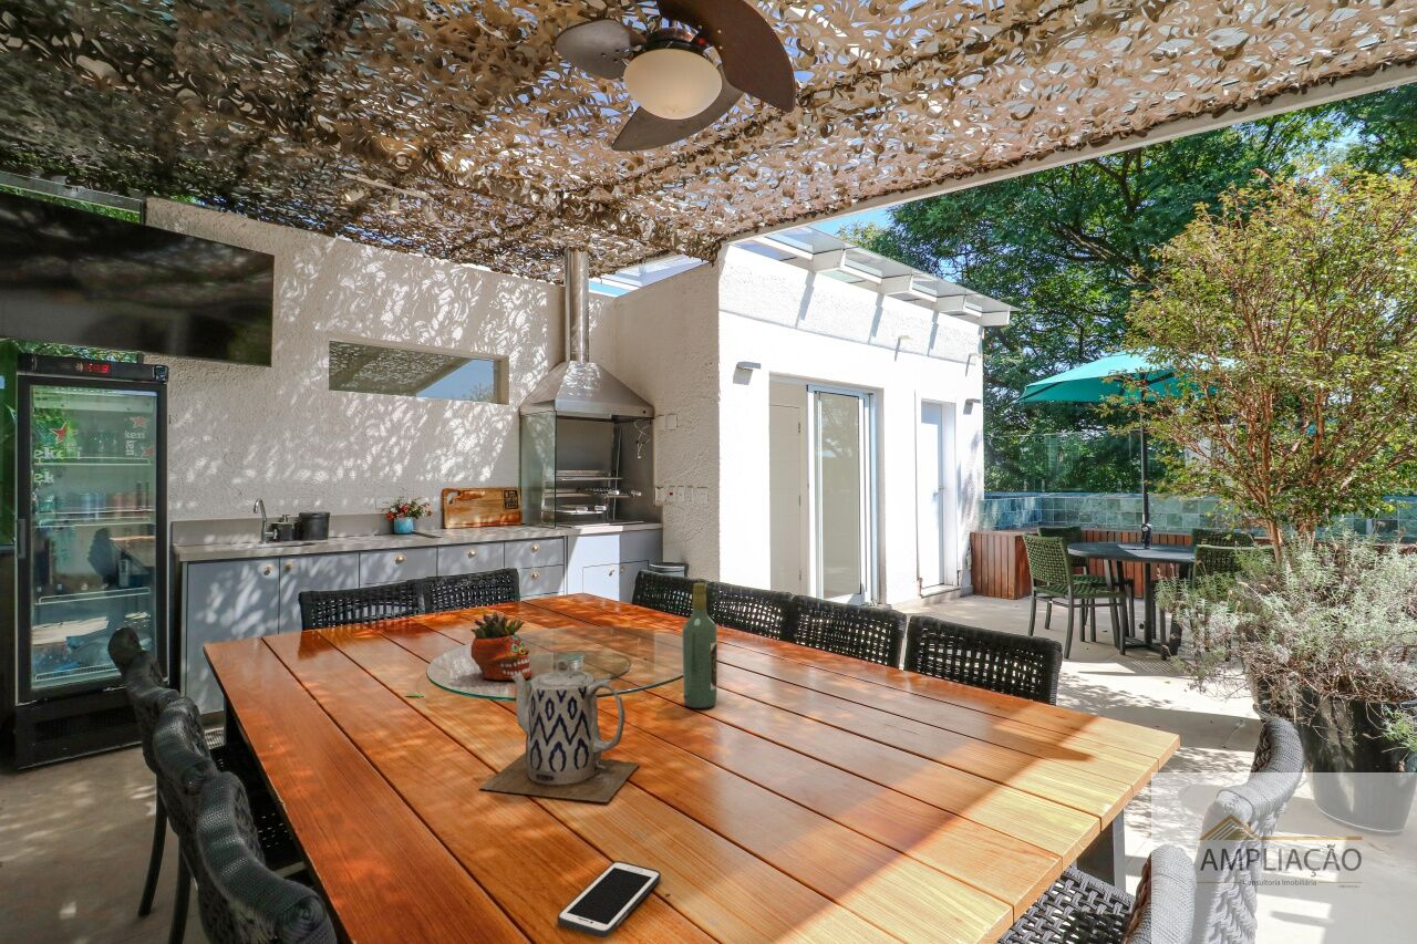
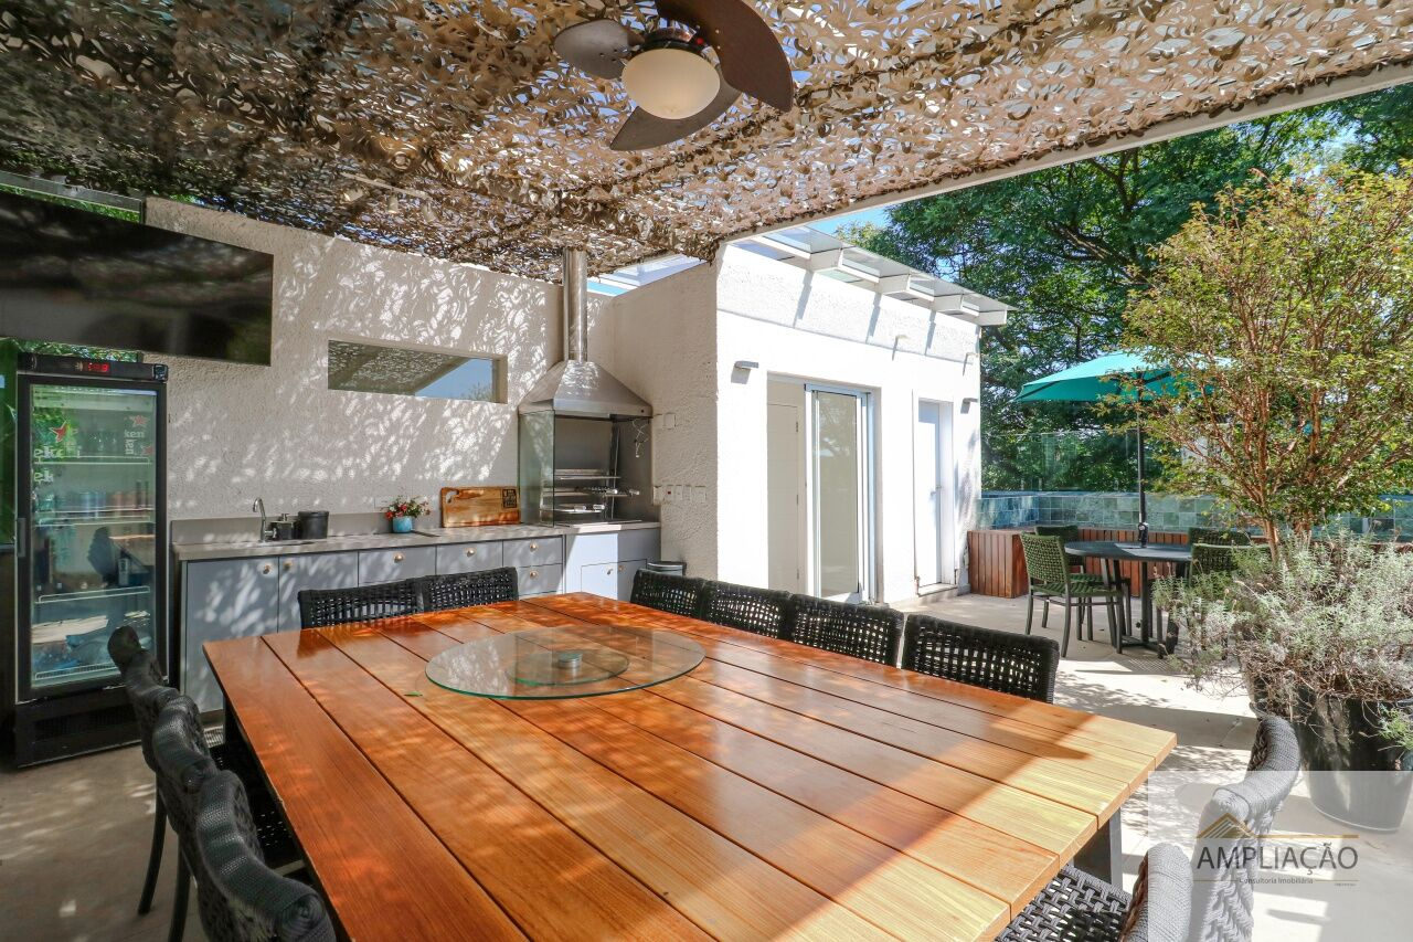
- wine bottle (700, 643)
- succulent planter (503, 643)
- teapot (562, 717)
- cell phone (611, 896)
